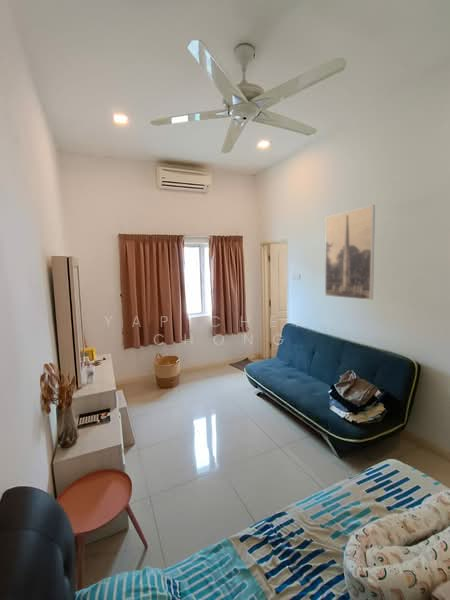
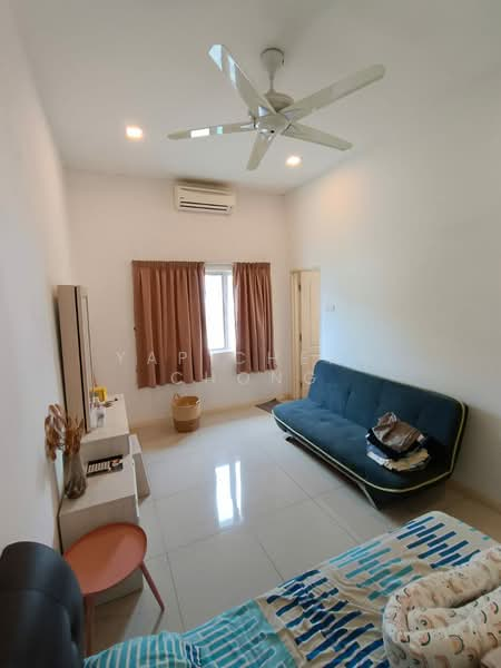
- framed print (347, 255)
